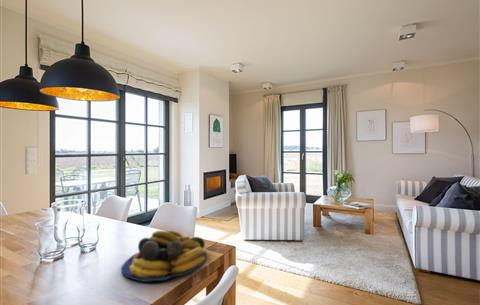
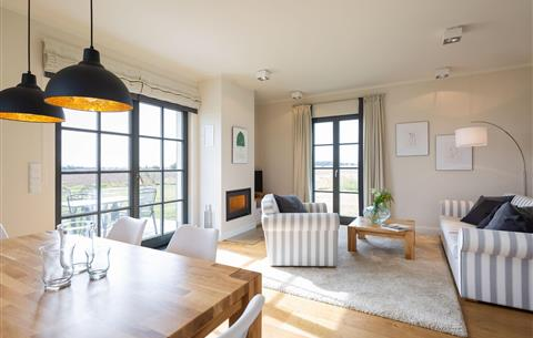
- fruit bowl (166, 246)
